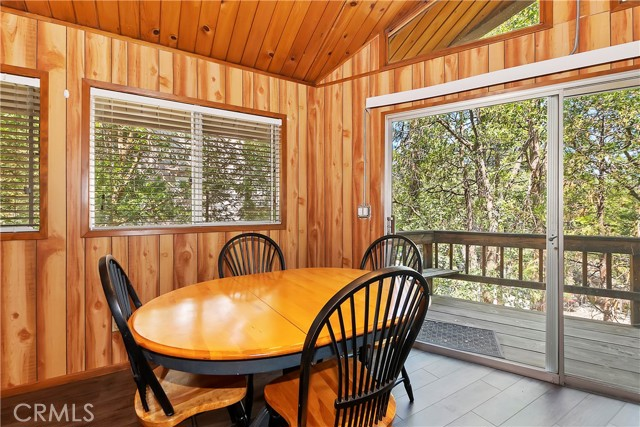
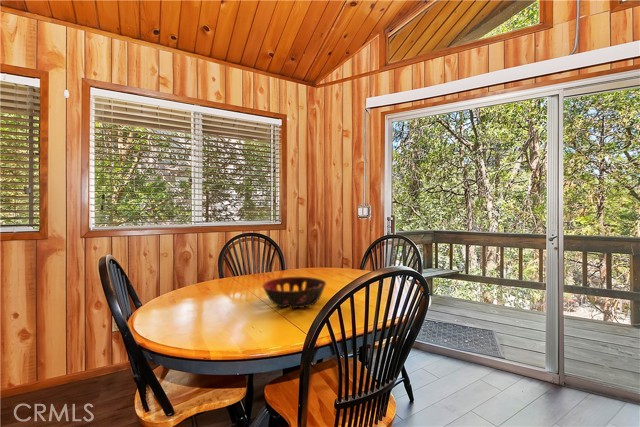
+ decorative bowl (294, 292)
